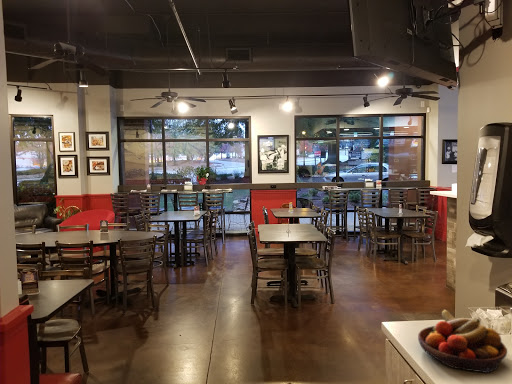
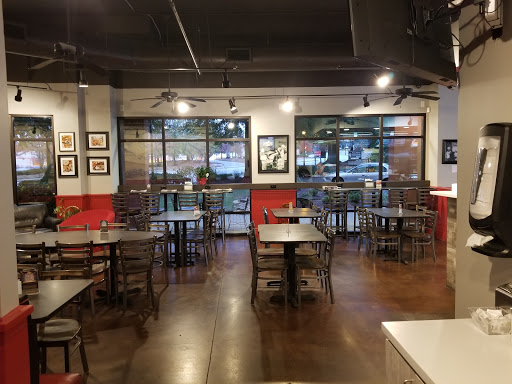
- fruit bowl (459, 337)
